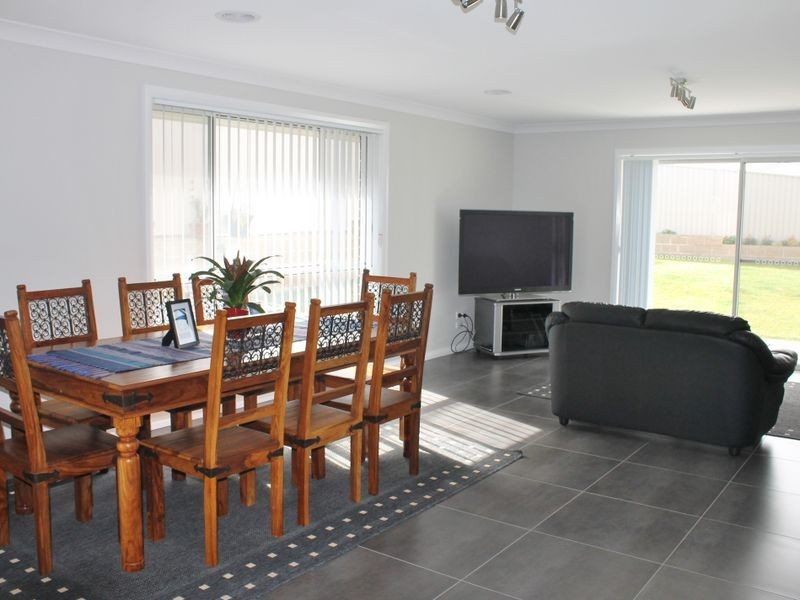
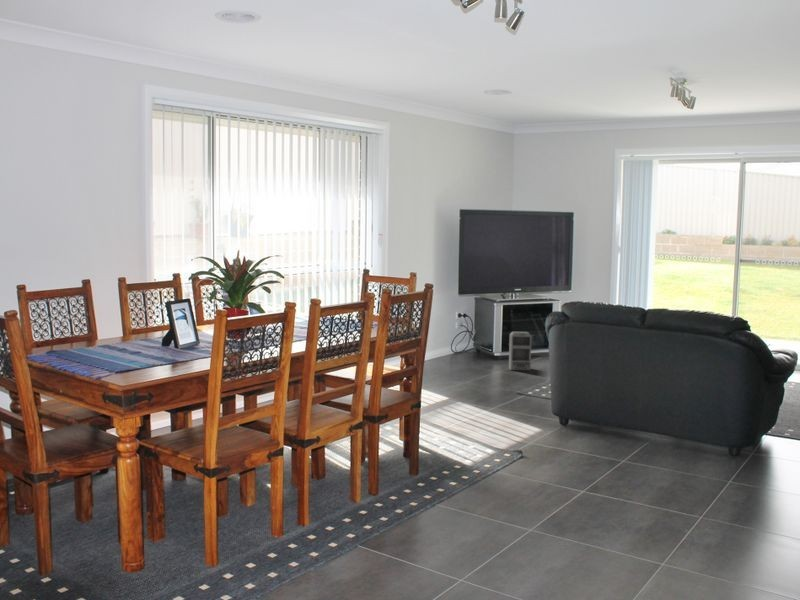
+ speaker (520, 350)
